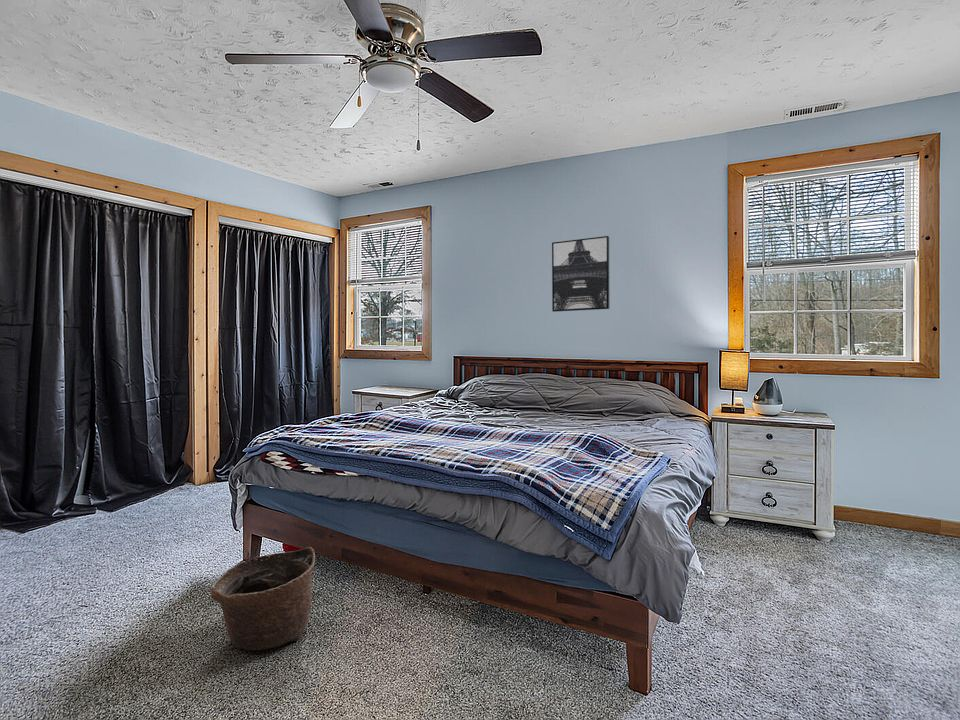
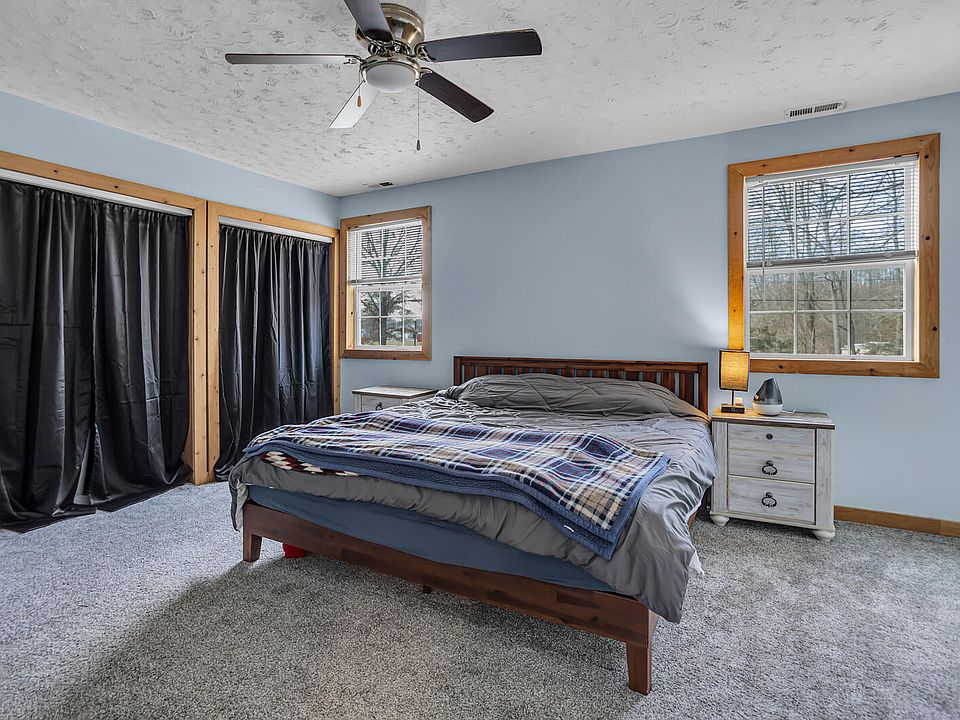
- basket (267, 598)
- wall art (580, 275)
